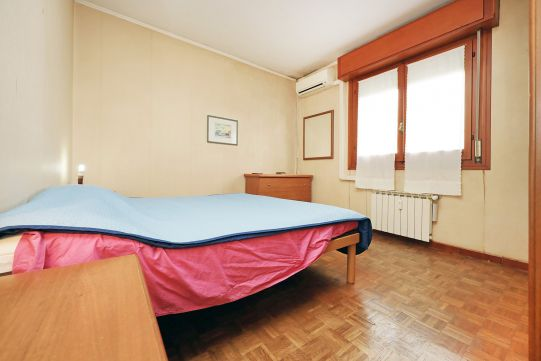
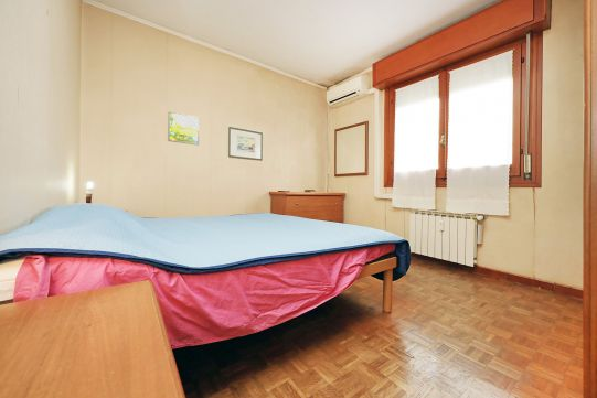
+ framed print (183, 128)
